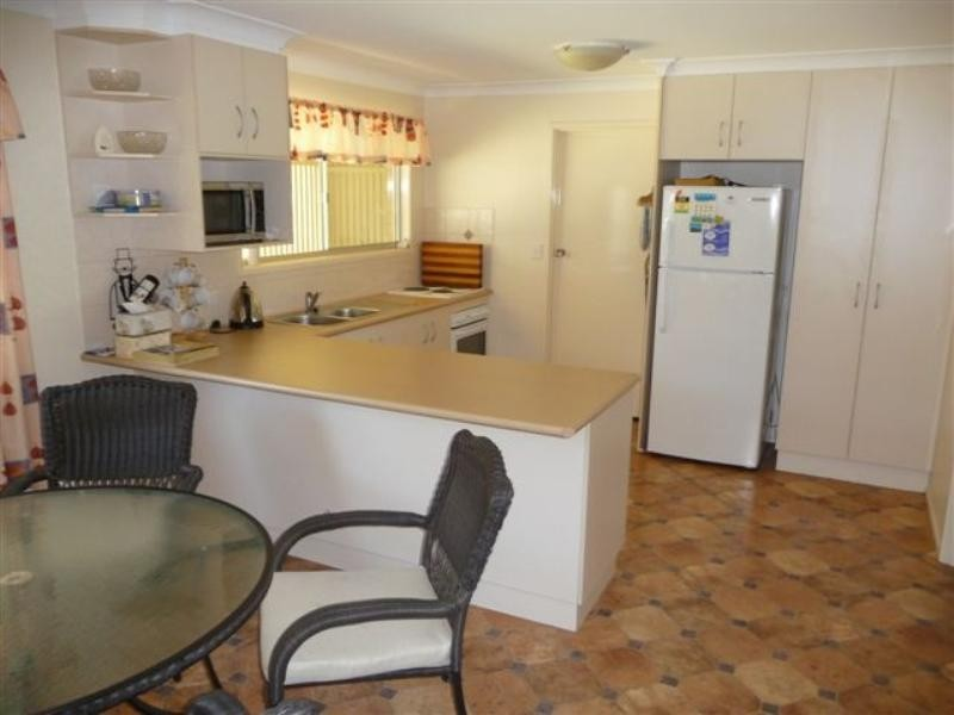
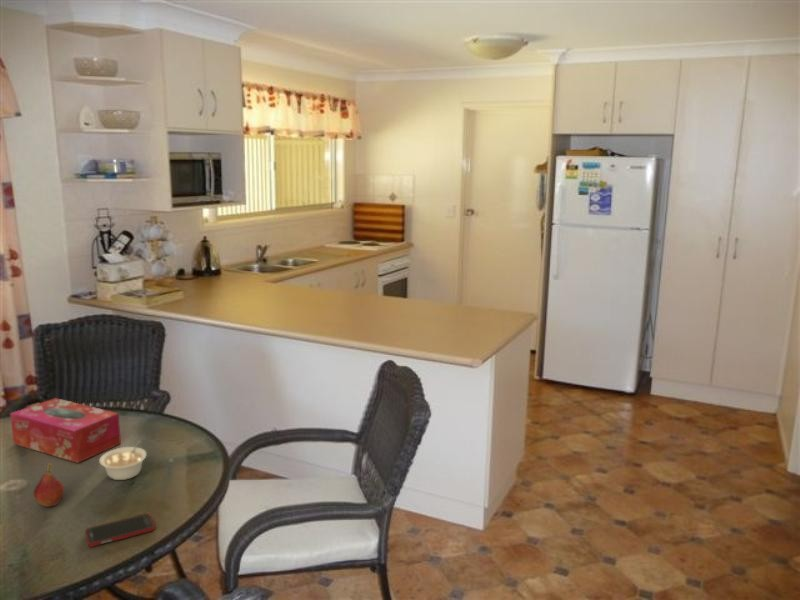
+ legume (123, 462)
+ fruit (48, 483)
+ cell phone (120, 529)
+ tissue box (65, 428)
